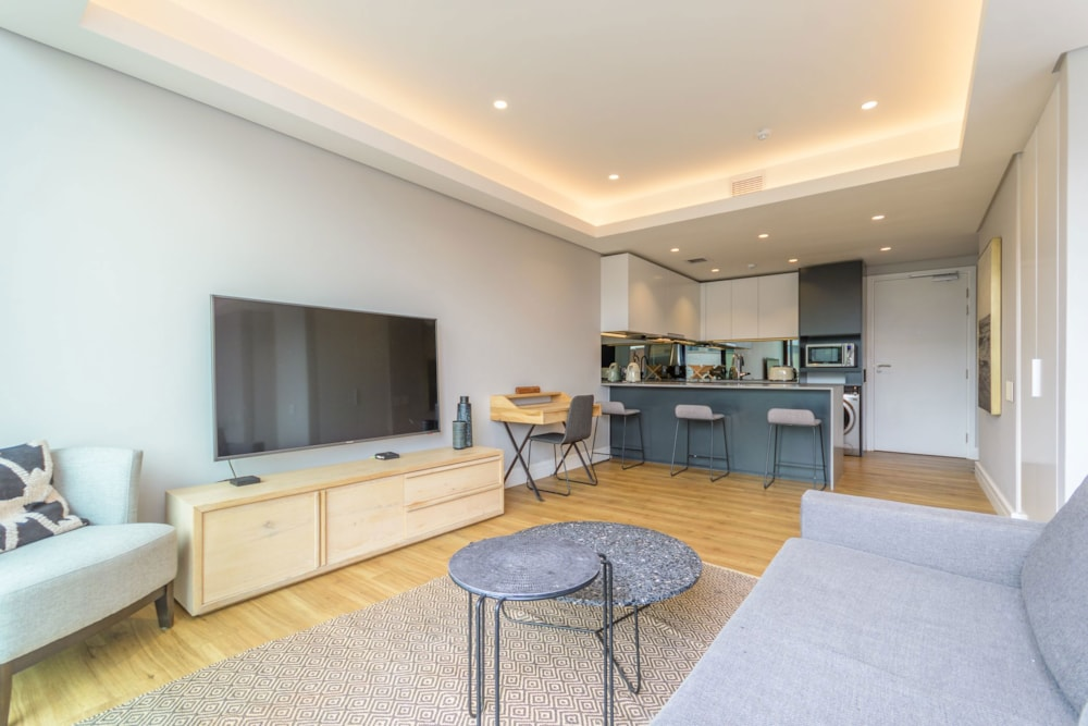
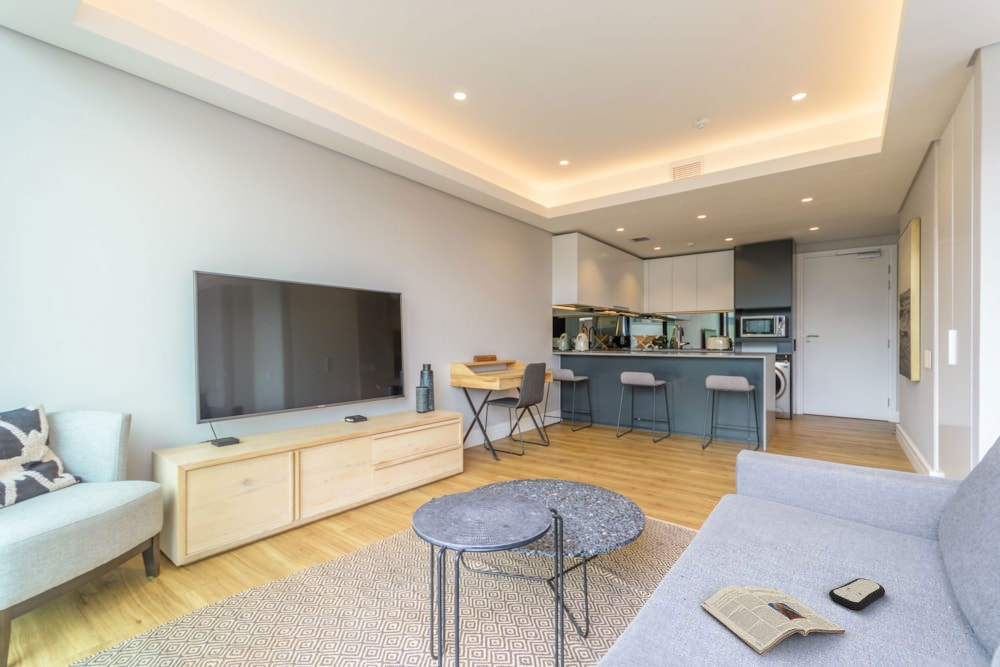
+ magazine (769, 610)
+ remote control (858, 592)
